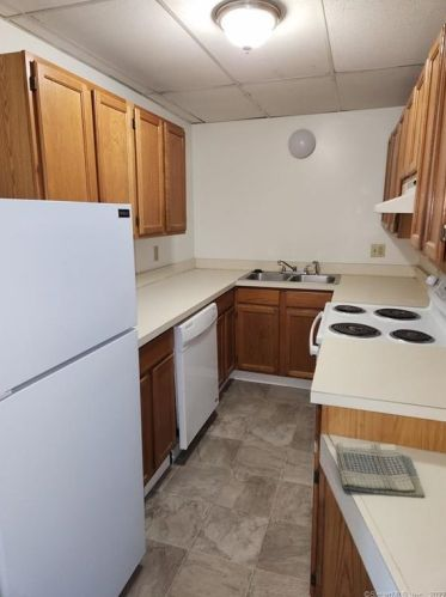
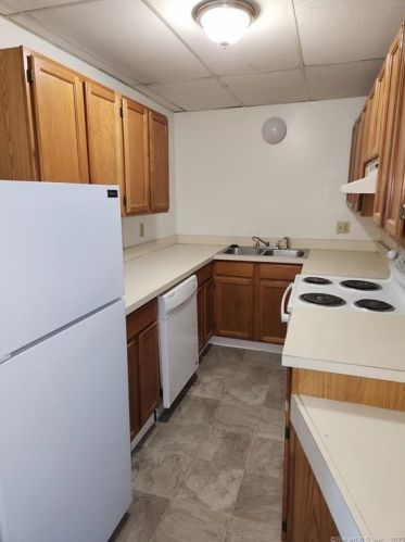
- dish towel (375, 465)
